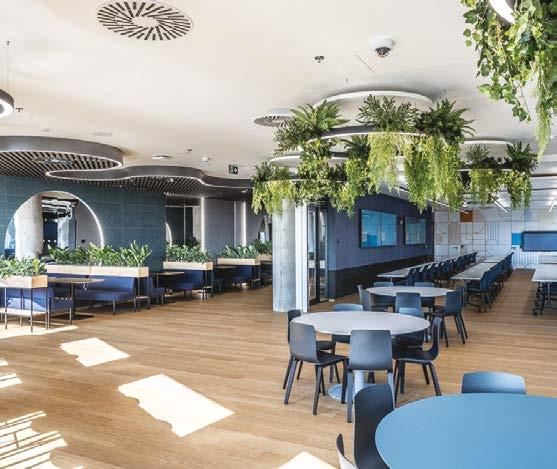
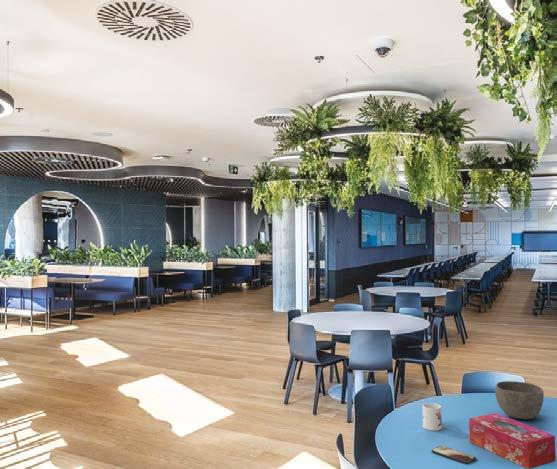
+ bowl (519, 401)
+ smartphone (453, 454)
+ mug (433, 415)
+ tissue box (510, 438)
